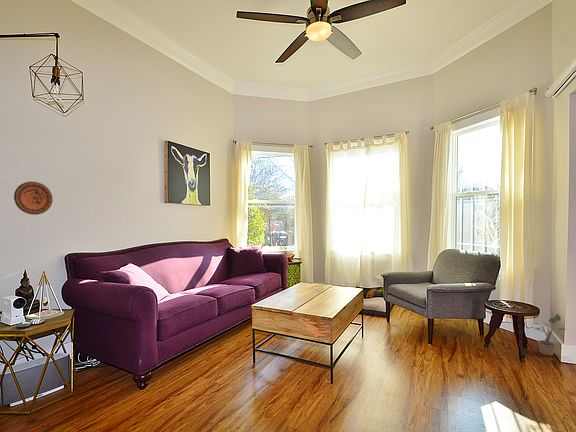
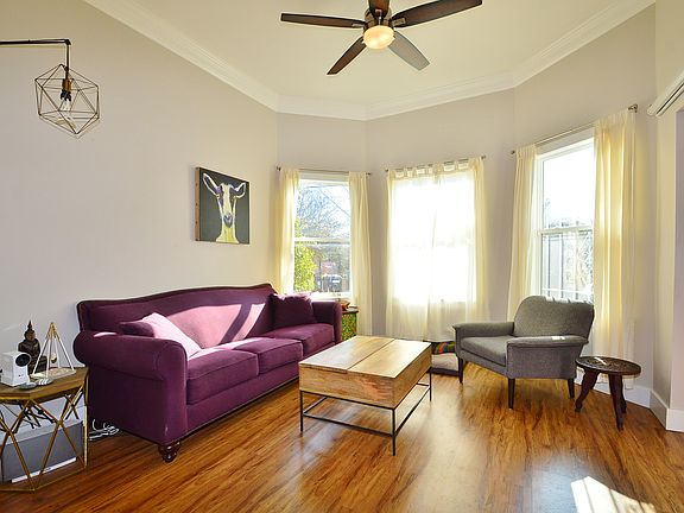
- decorative plate (33, 198)
- potted plant (546, 333)
